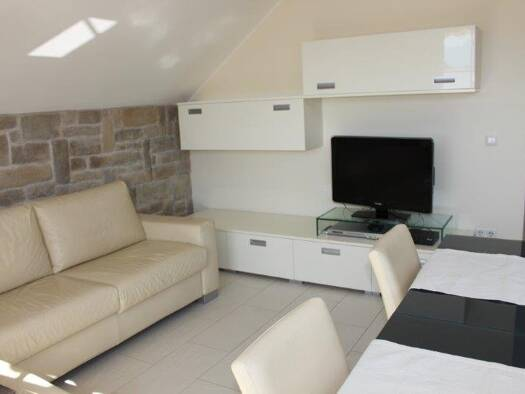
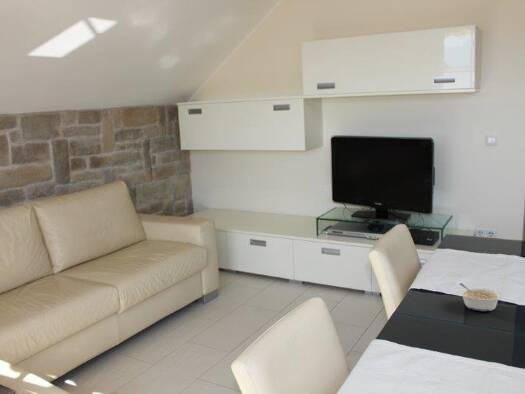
+ legume (478, 298)
